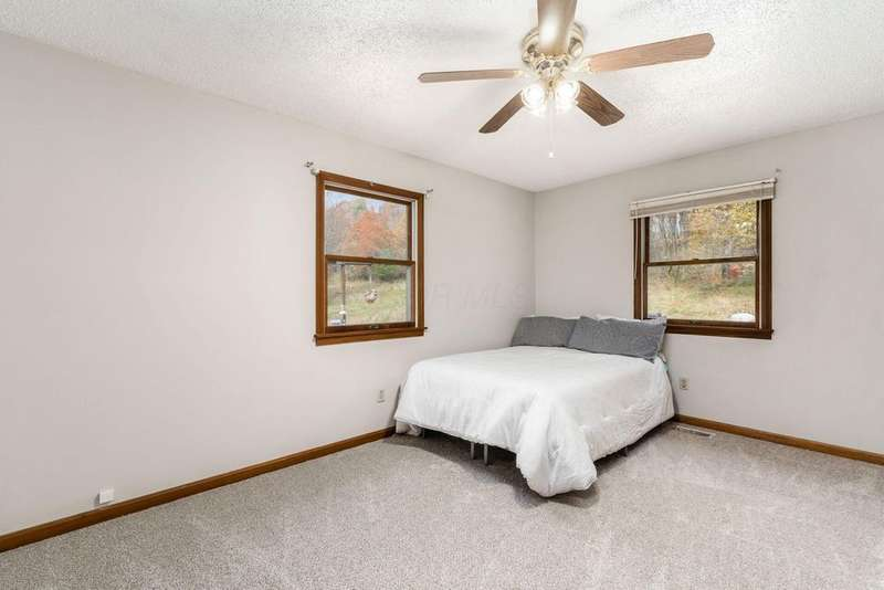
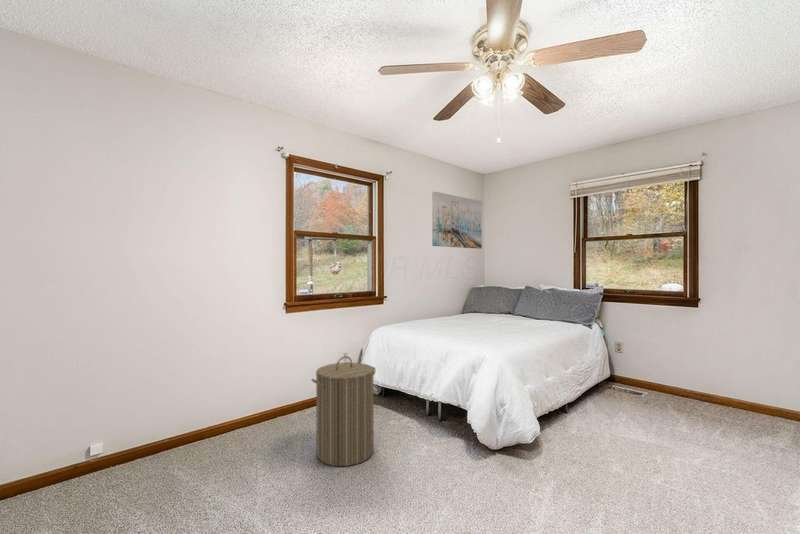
+ wall art (458, 222)
+ laundry hamper (345, 404)
